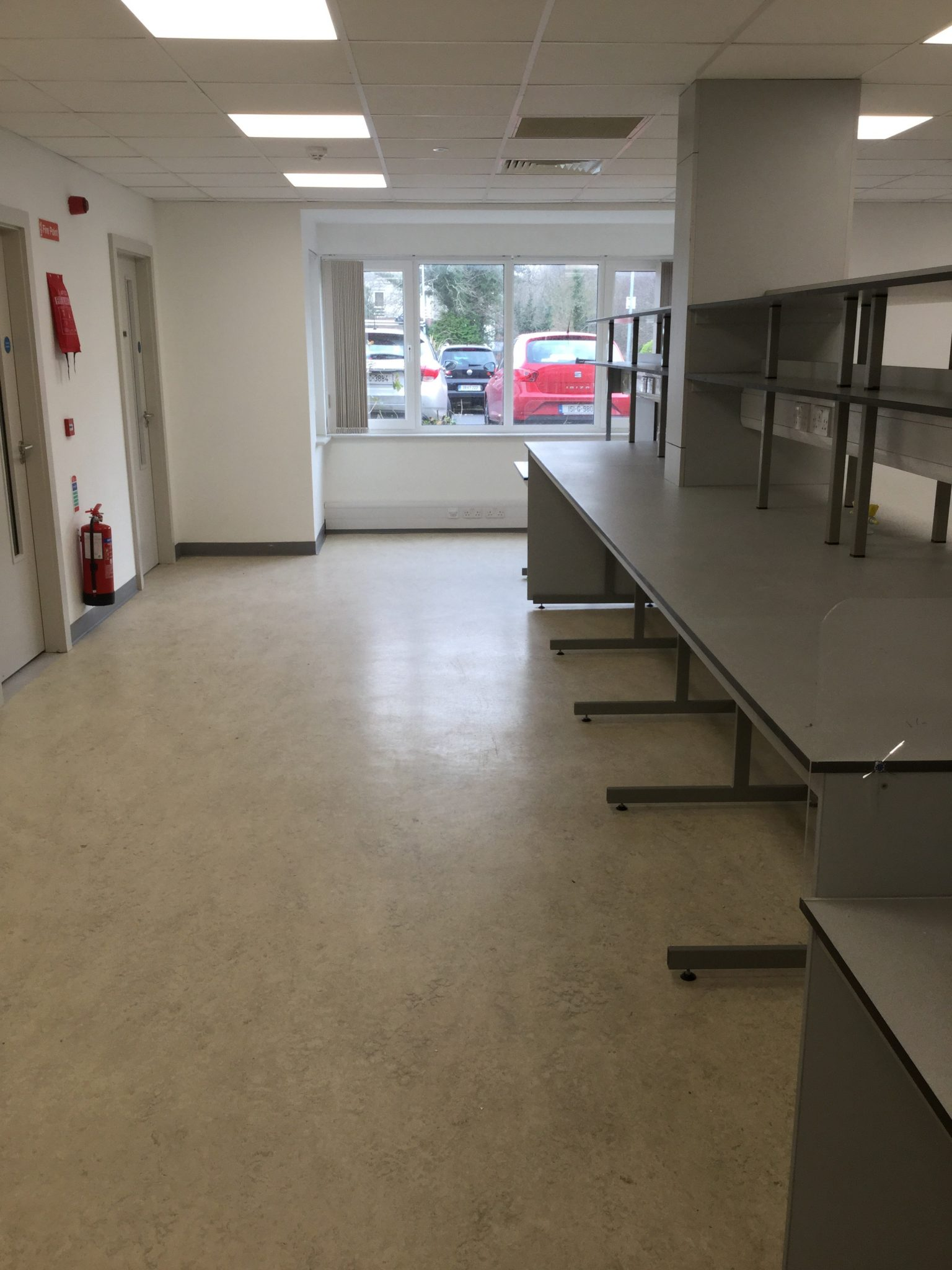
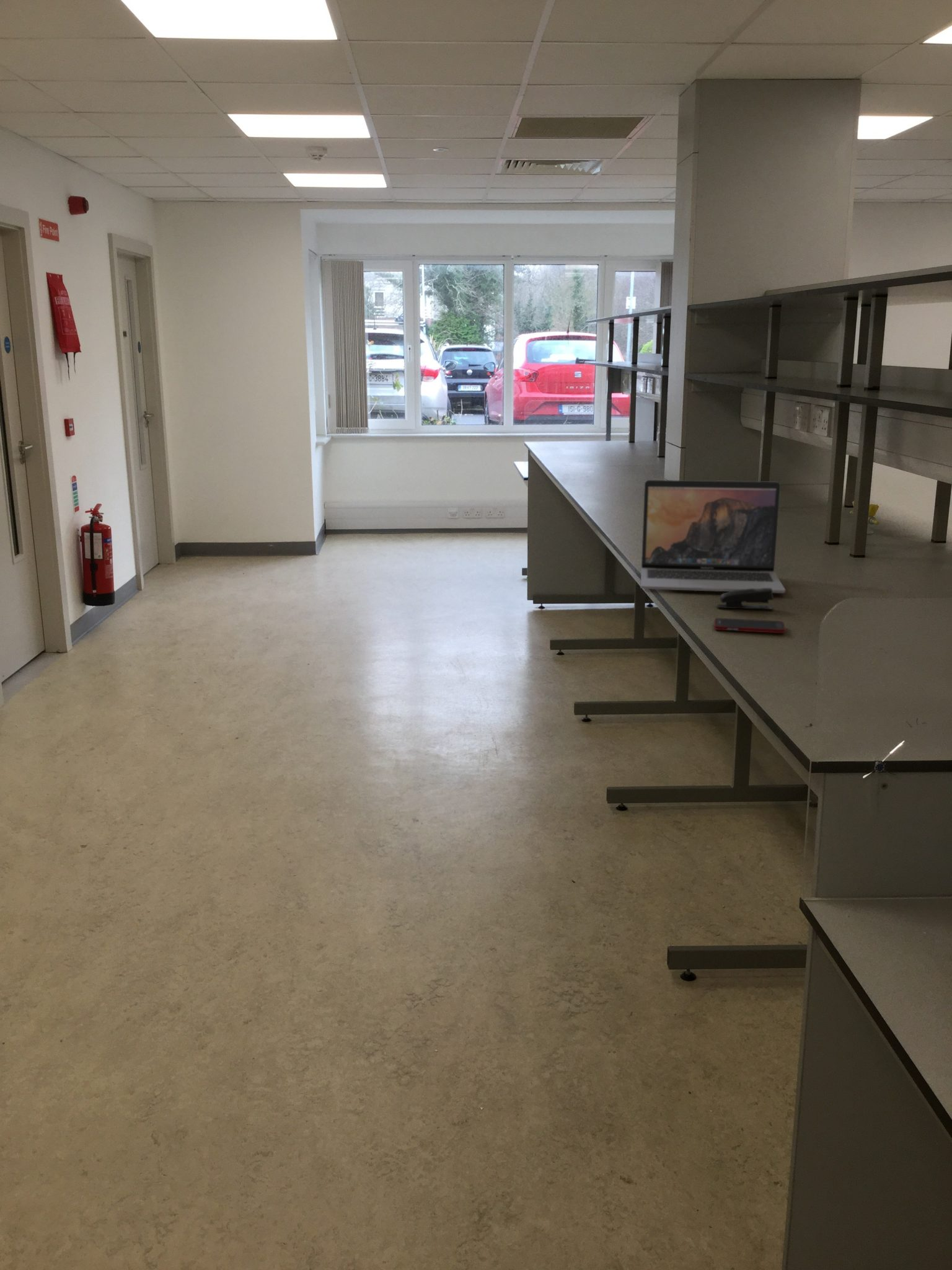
+ cell phone (749, 626)
+ laptop (712, 535)
+ stapler (745, 598)
